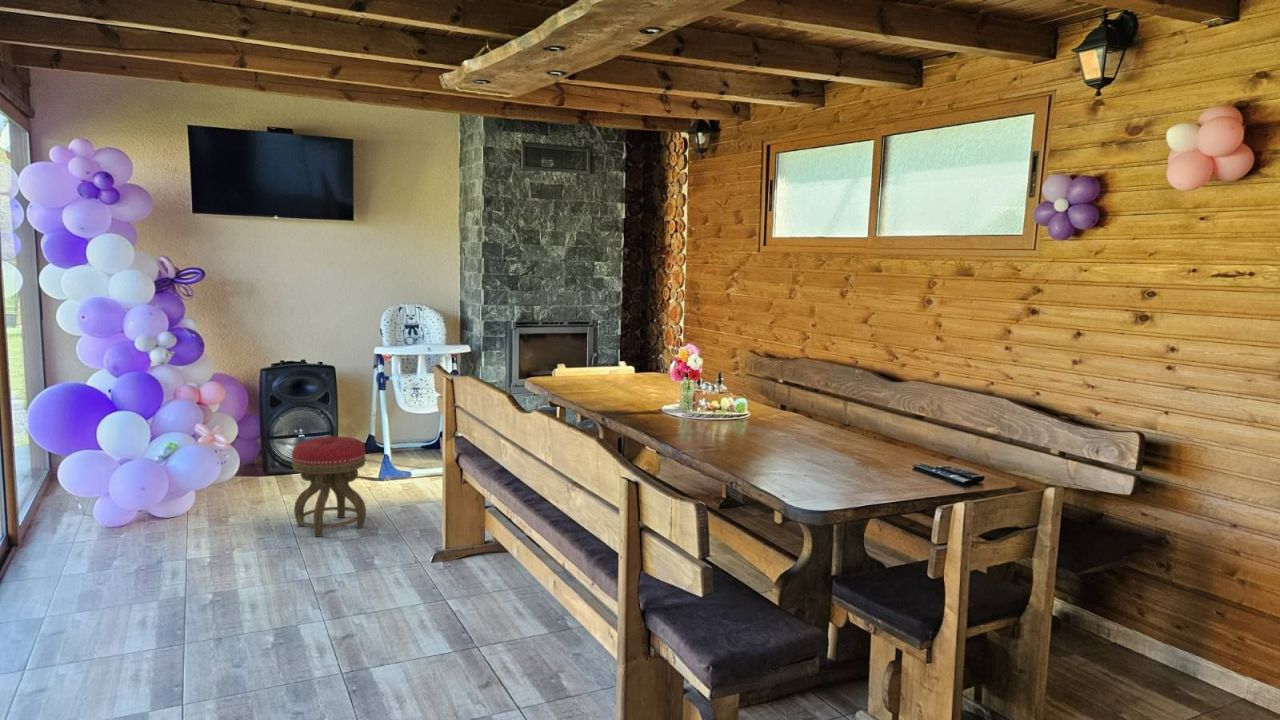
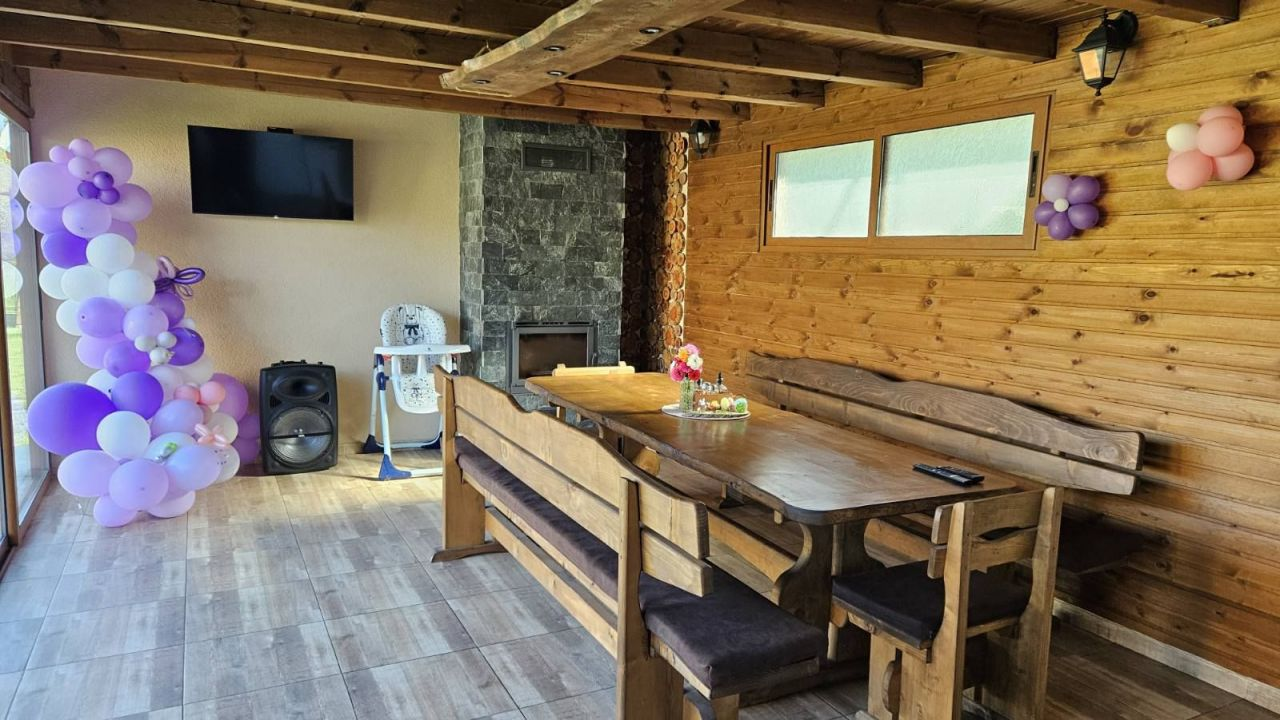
- stool (329, 483)
